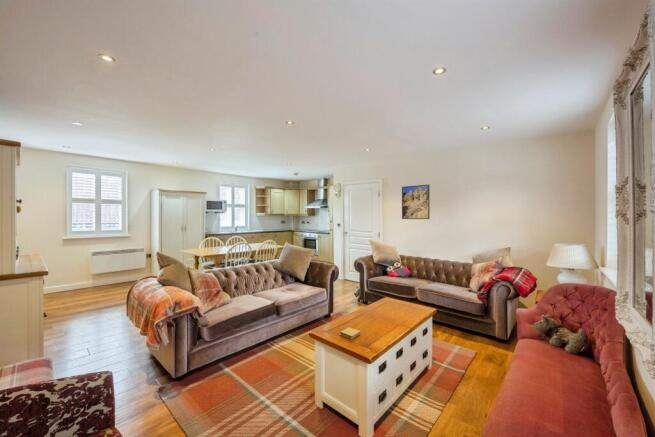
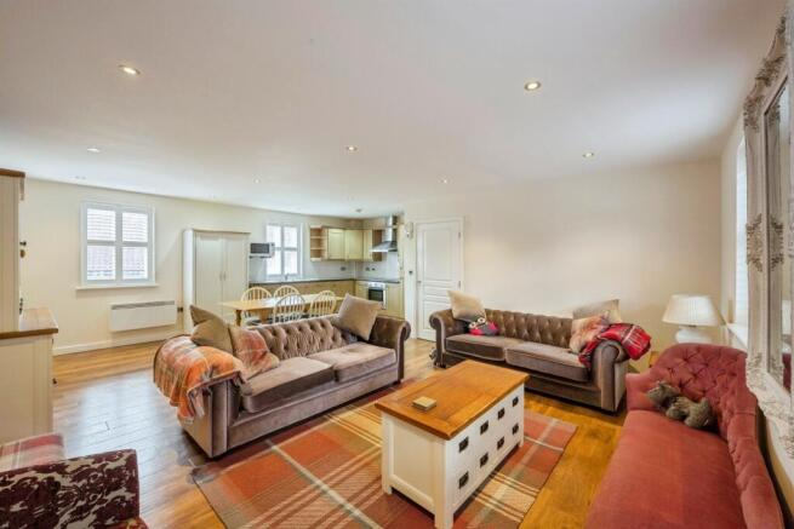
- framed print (415, 202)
